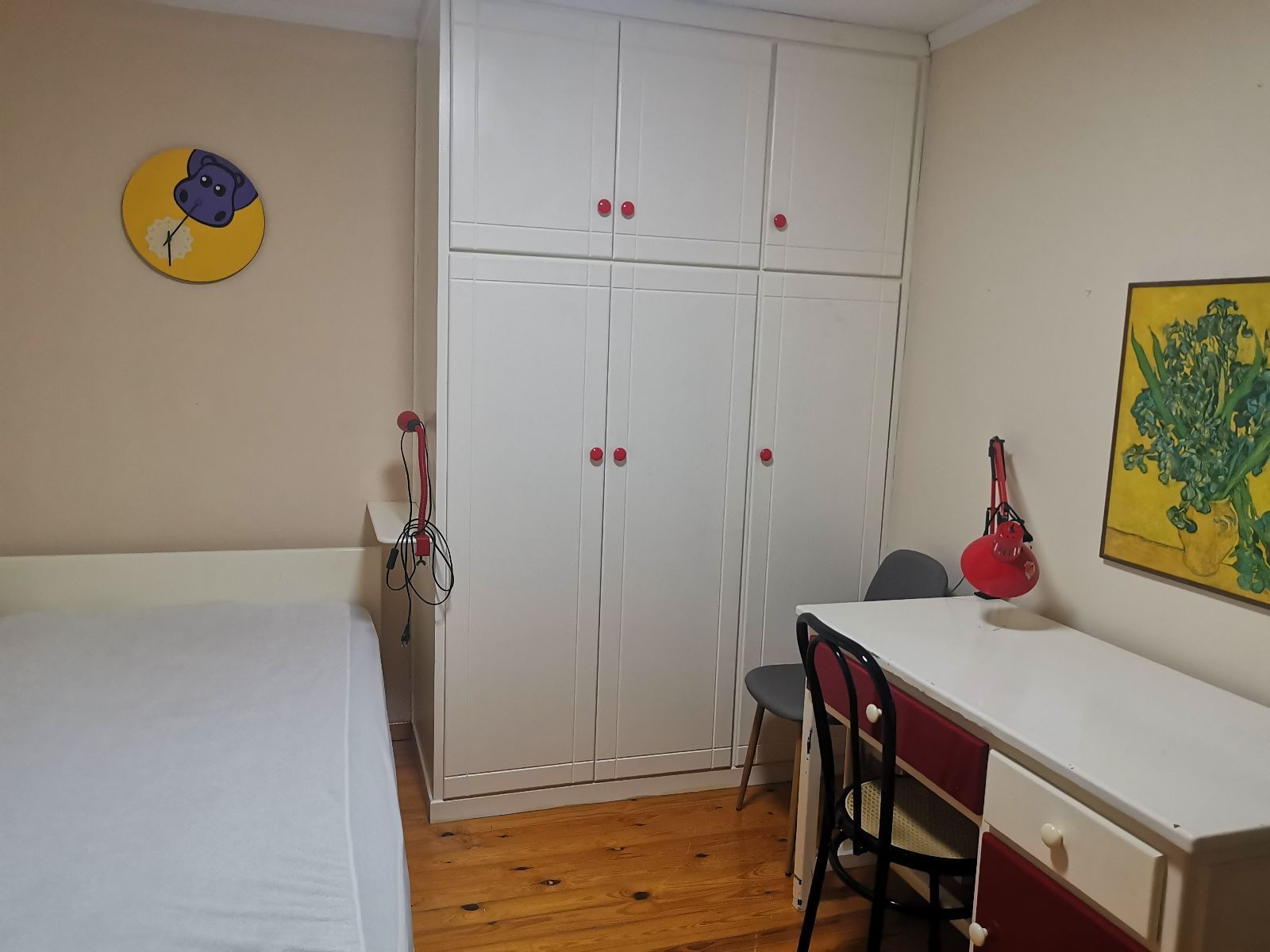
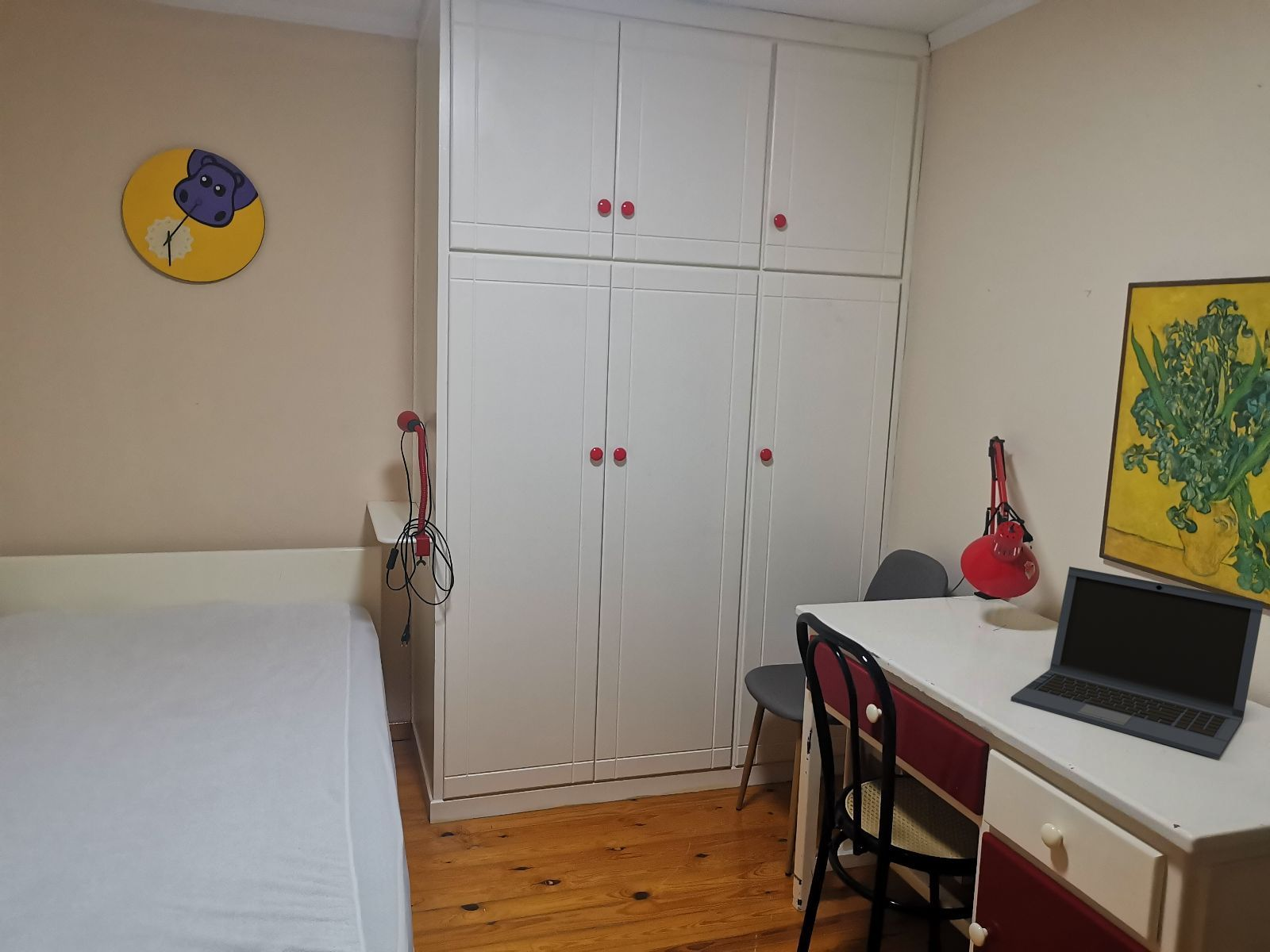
+ laptop (1136, 651)
